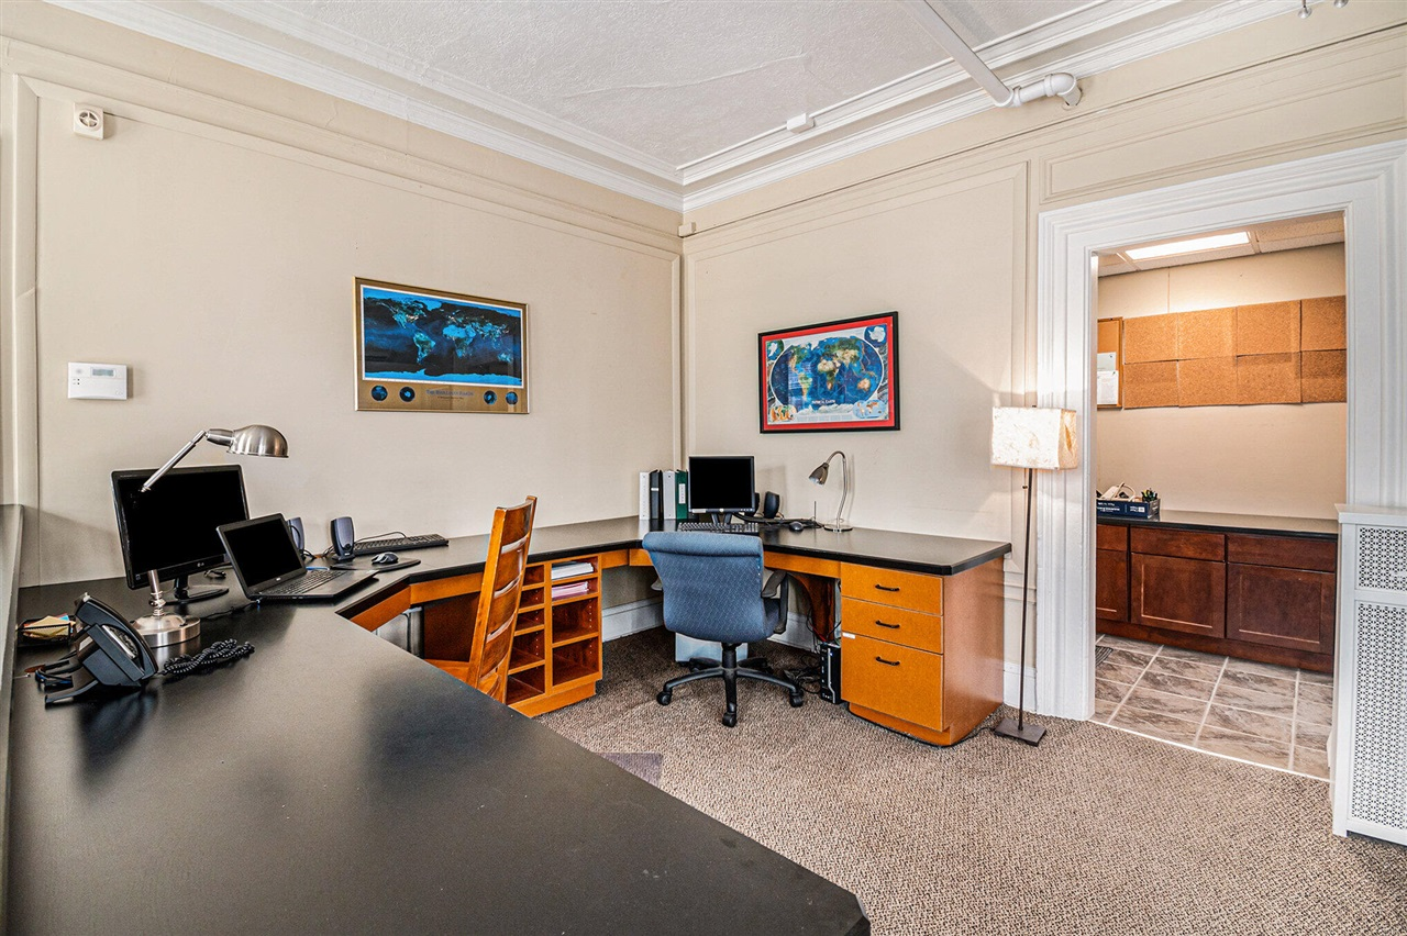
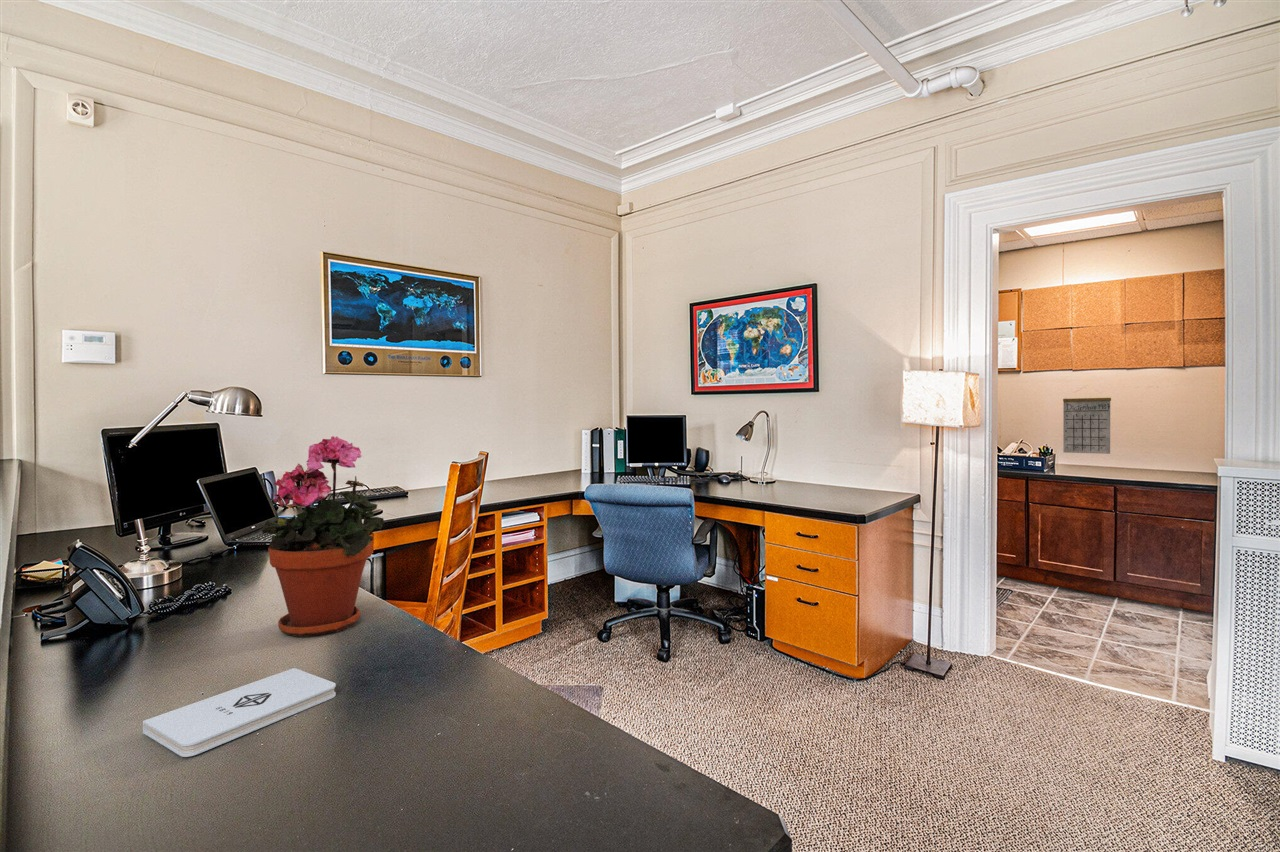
+ notepad (247, 707)
+ calendar (1086, 419)
+ potted plant (322, 530)
